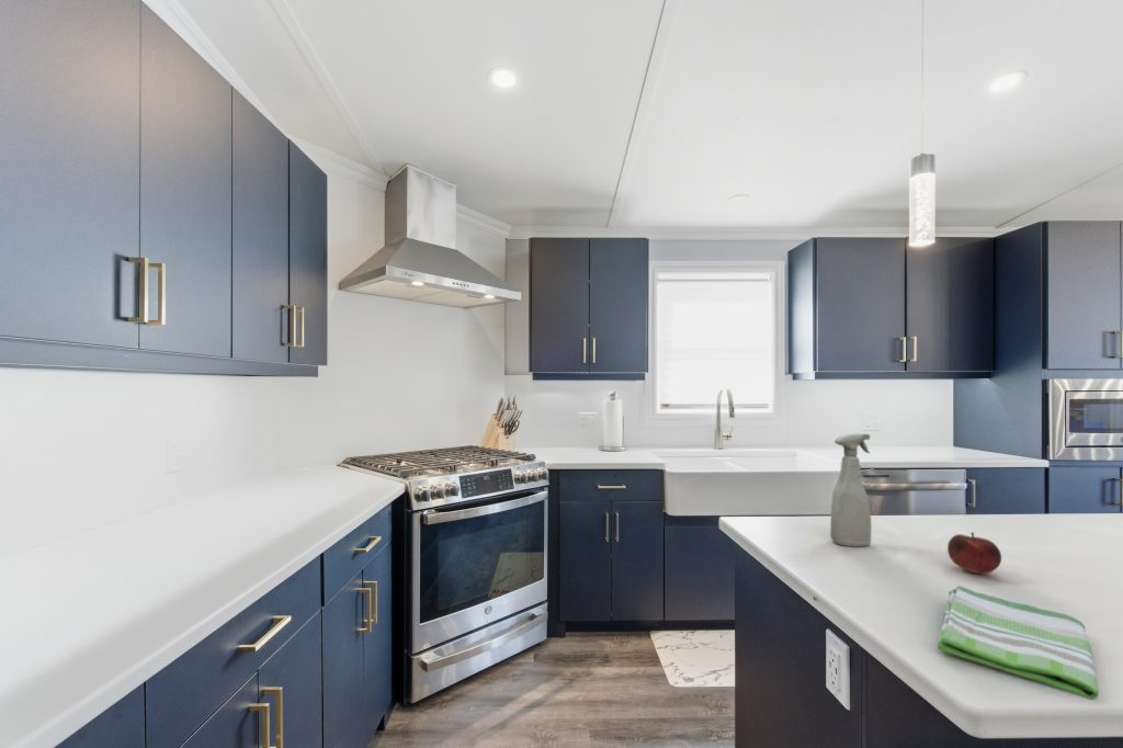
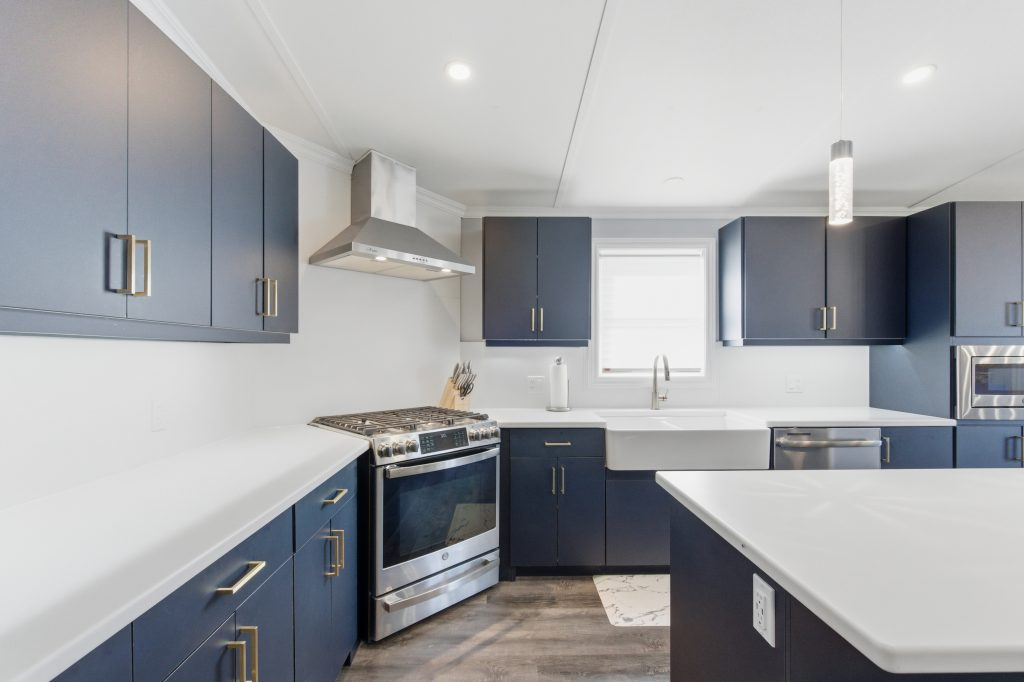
- spray bottle (850, 488)
- fruit (973, 552)
- dish towel (1012, 632)
